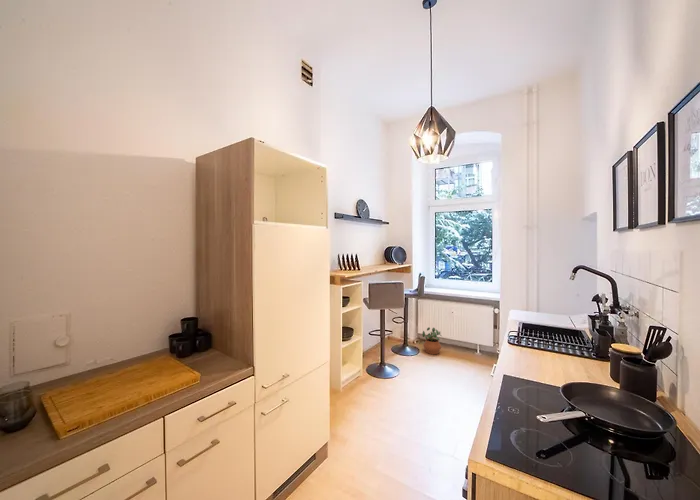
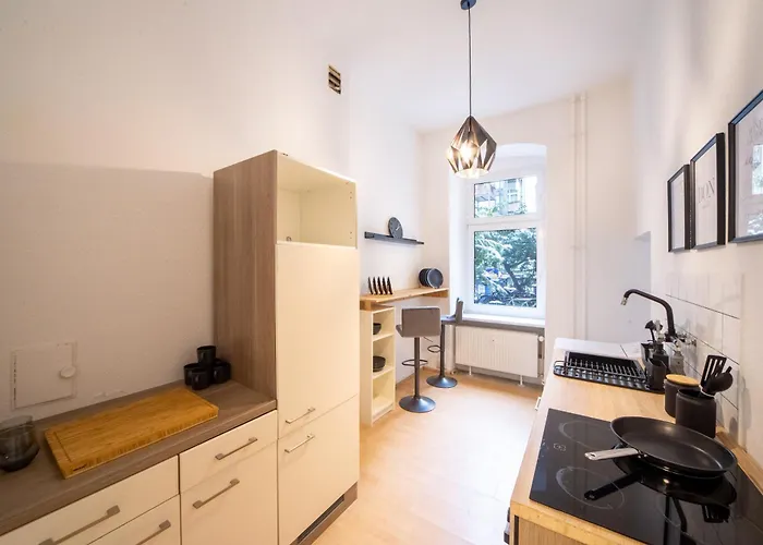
- potted plant (432, 339)
